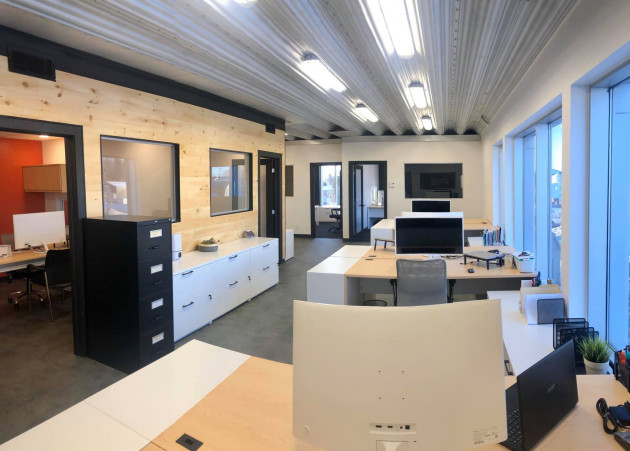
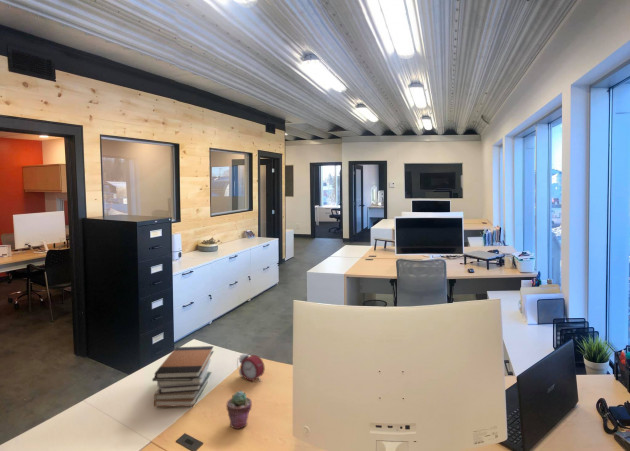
+ alarm clock (250, 366)
+ potted succulent (239, 408)
+ book stack (185, 374)
